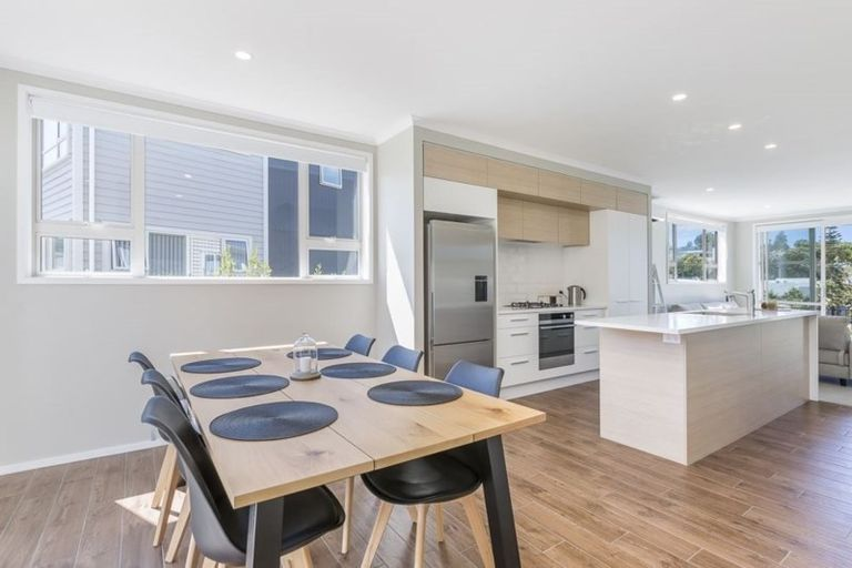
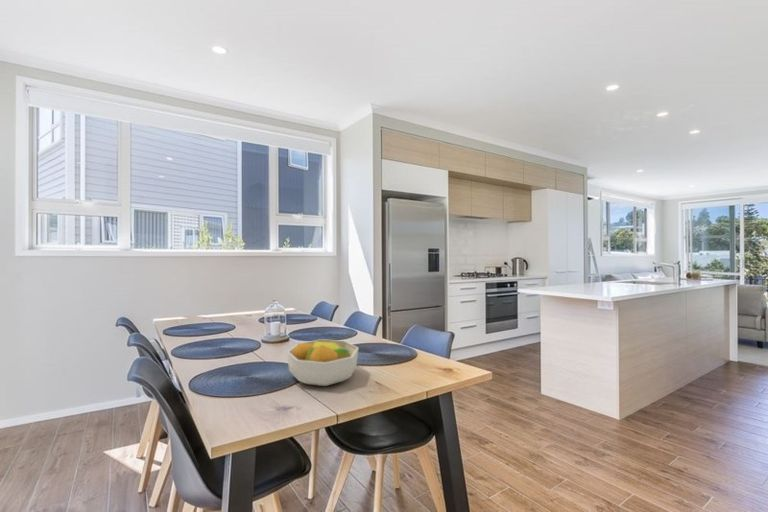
+ fruit bowl (323, 356)
